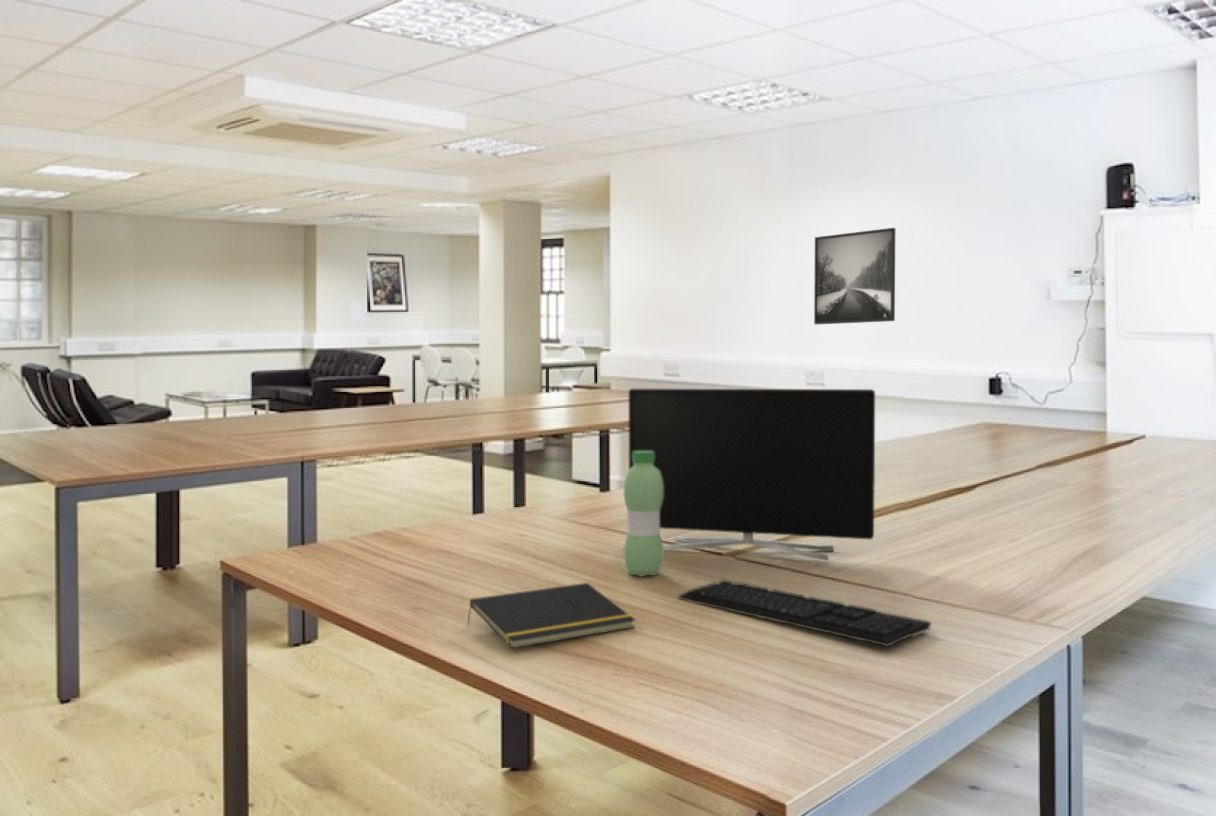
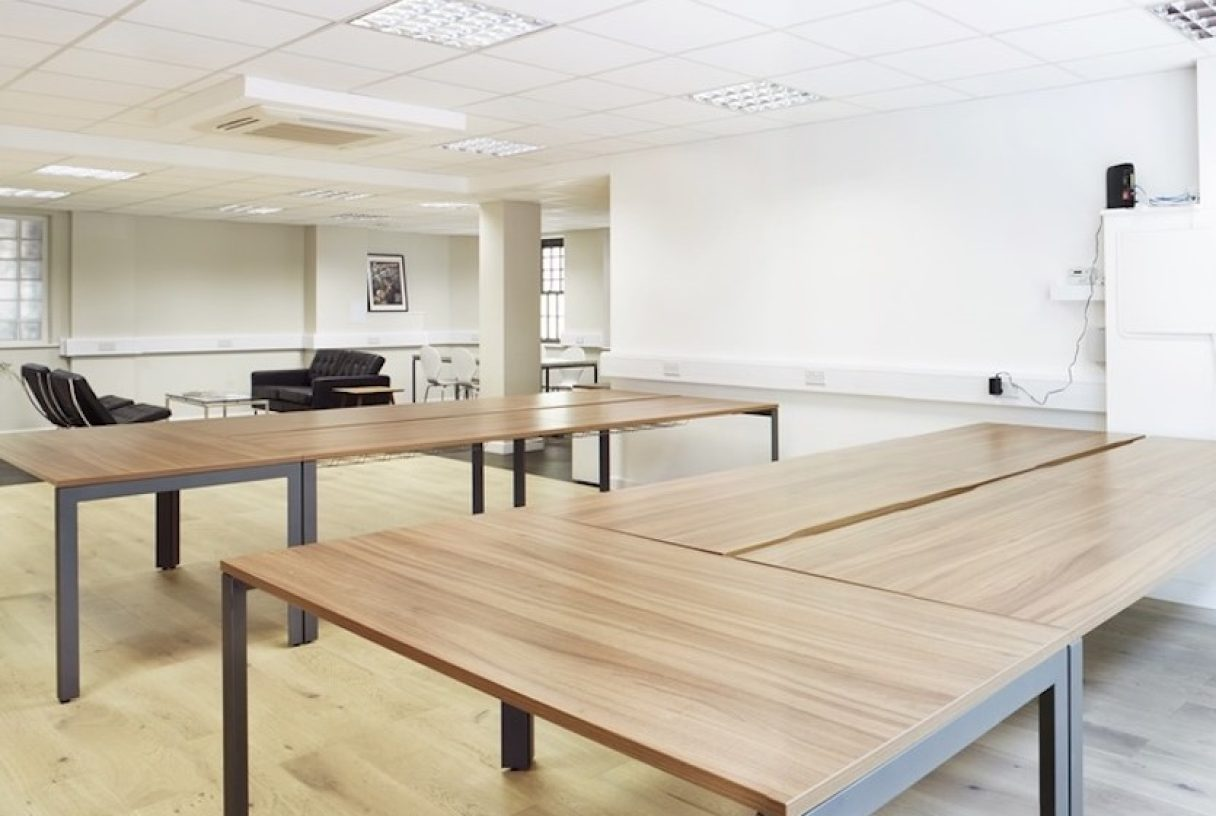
- keyboard (797, 607)
- monitor (747, 469)
- notepad (552, 612)
- water bottle (643, 512)
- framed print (853, 277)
